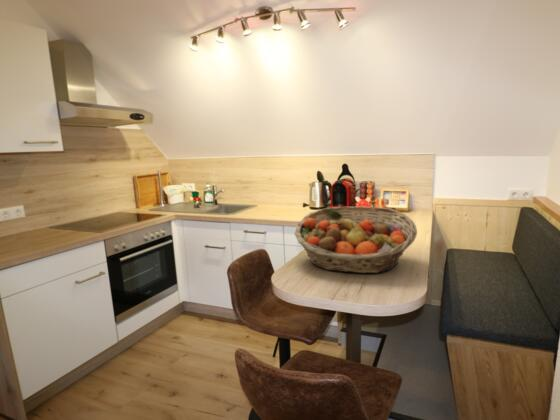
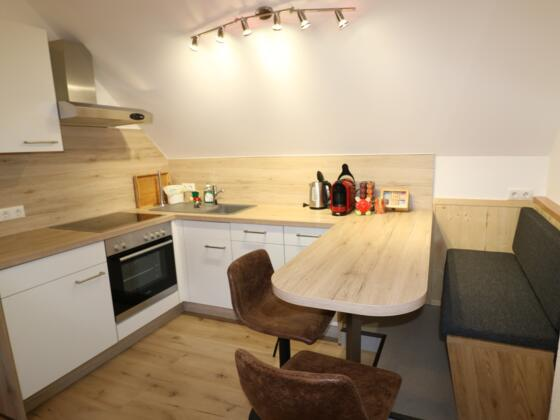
- fruit basket (353, 237)
